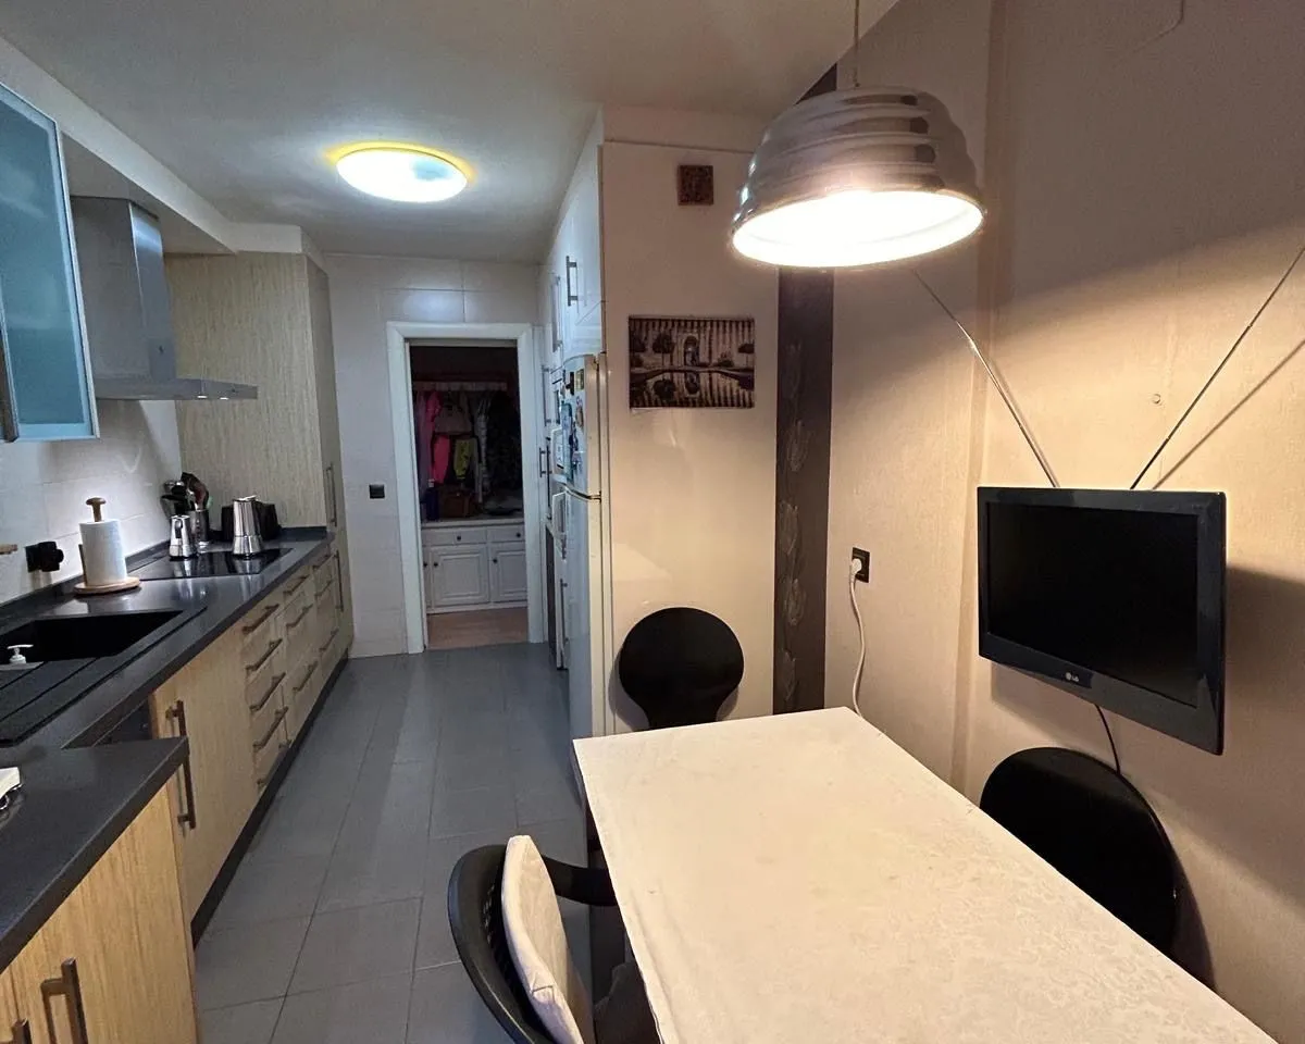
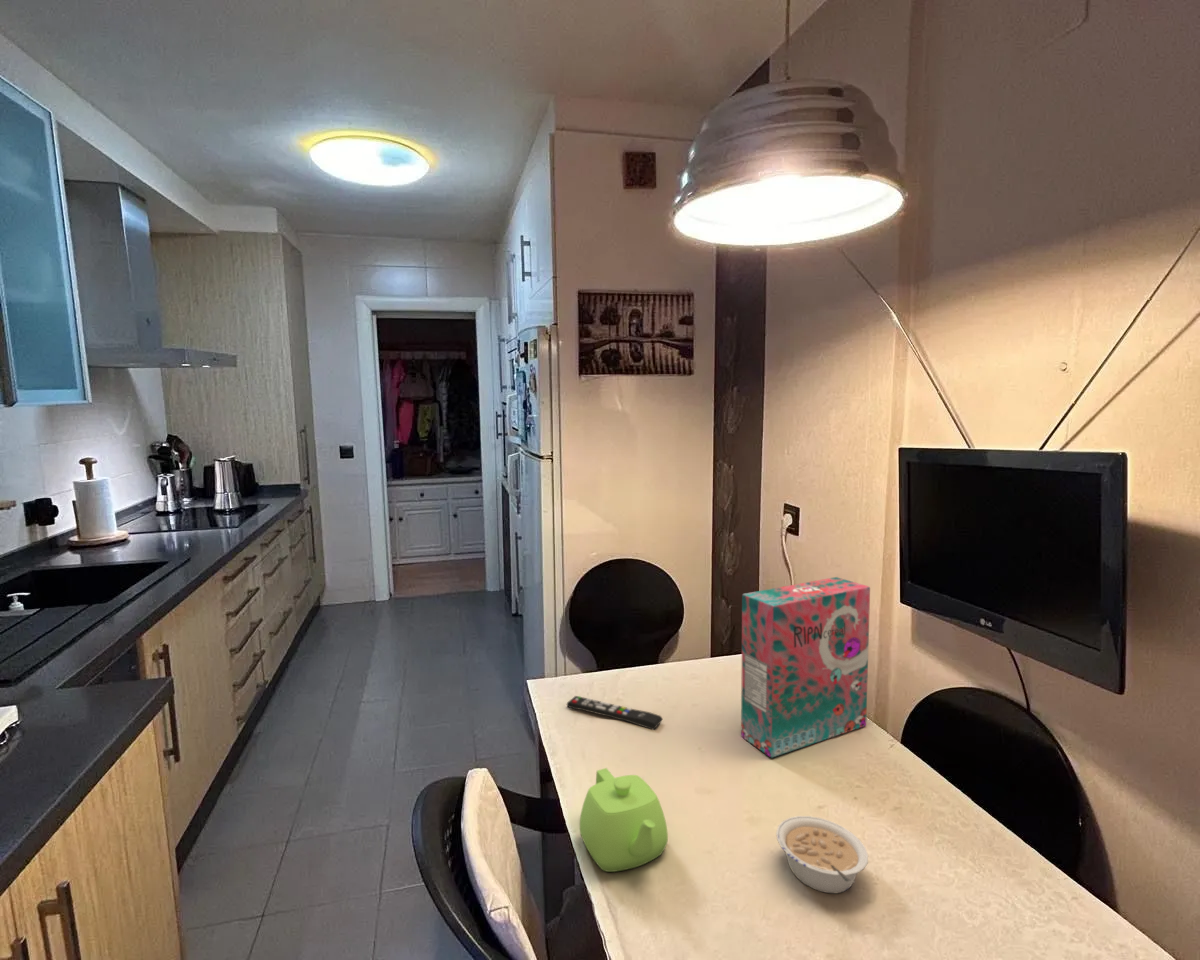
+ cereal box (805, 661)
+ remote control (613, 711)
+ legume (823, 856)
+ teapot (625, 816)
